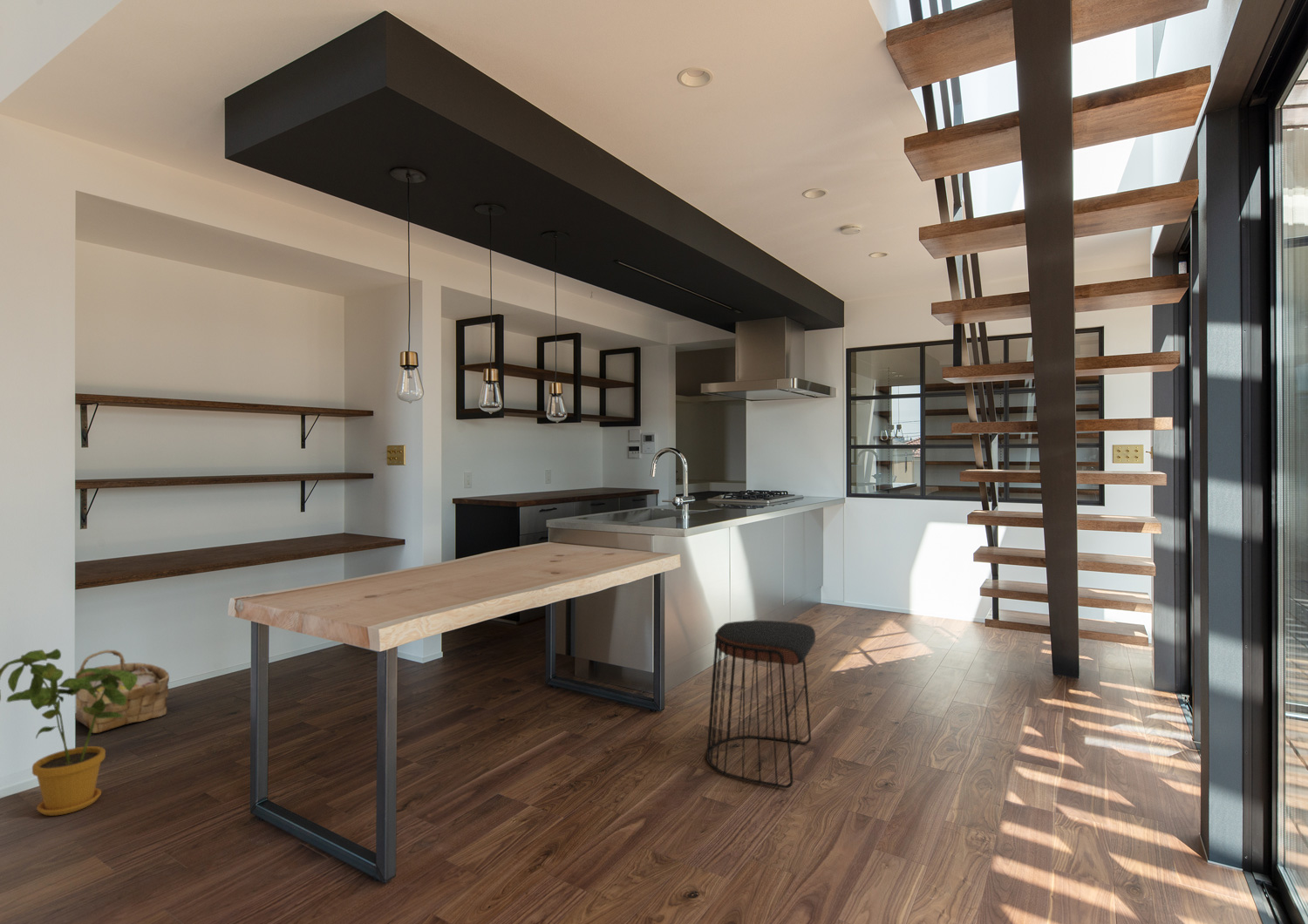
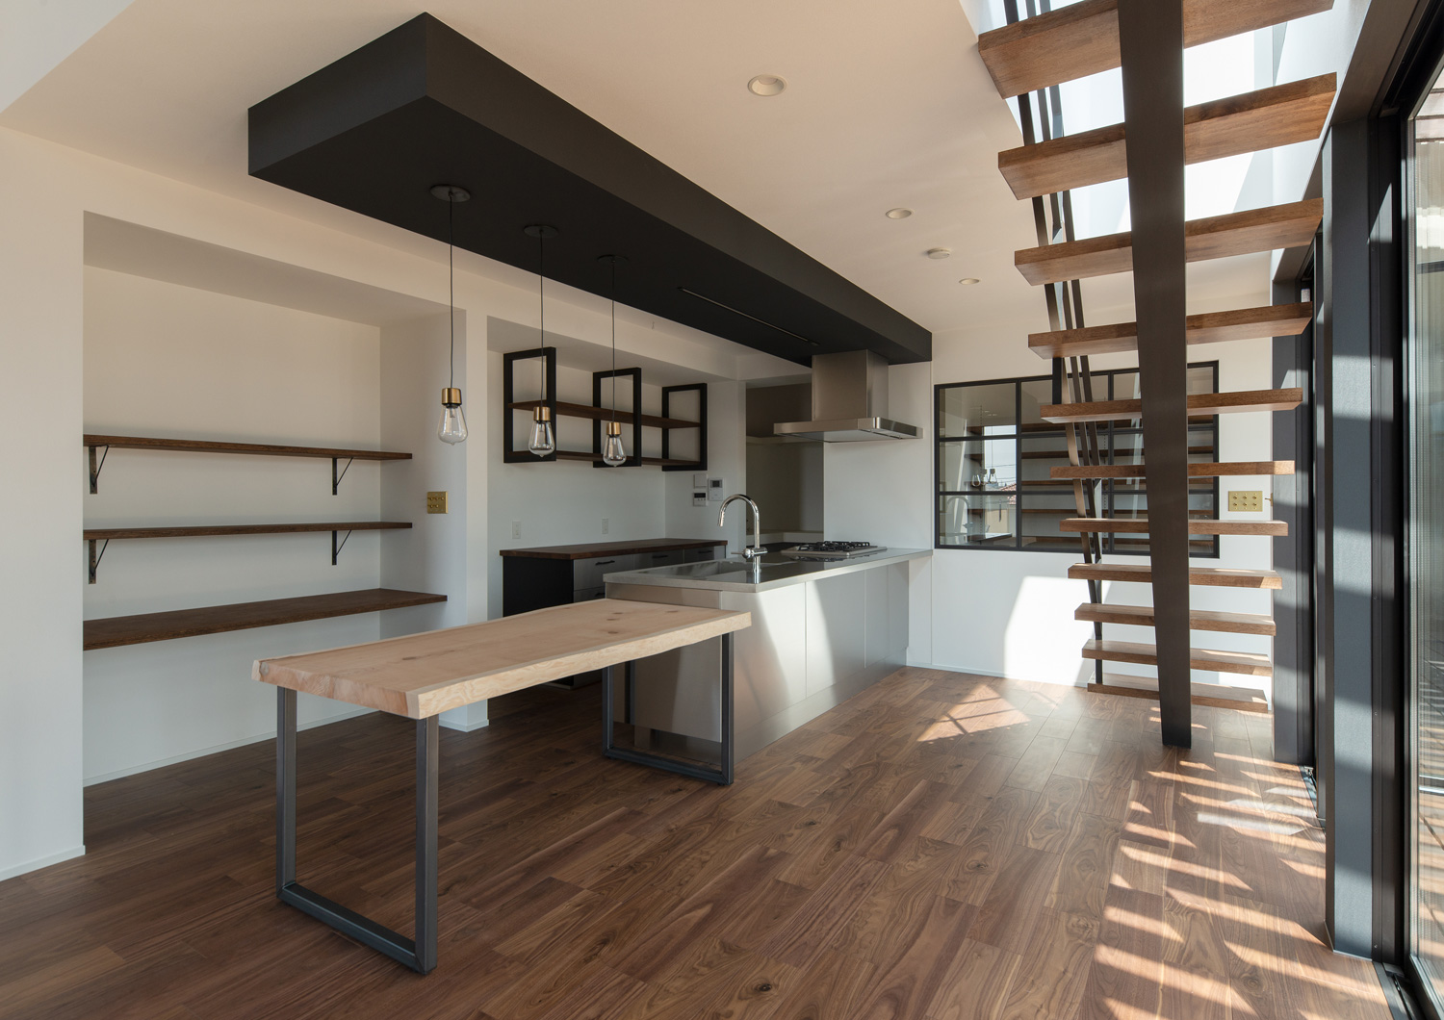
- woven basket (119, 687)
- house plant (61, 717)
- stool (757, 693)
